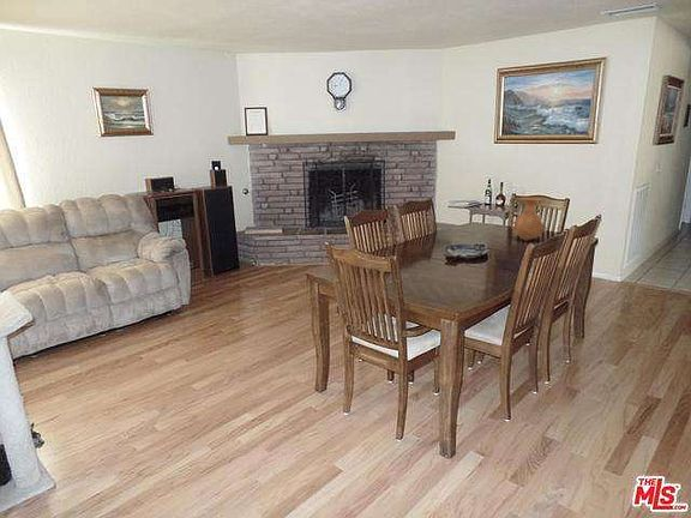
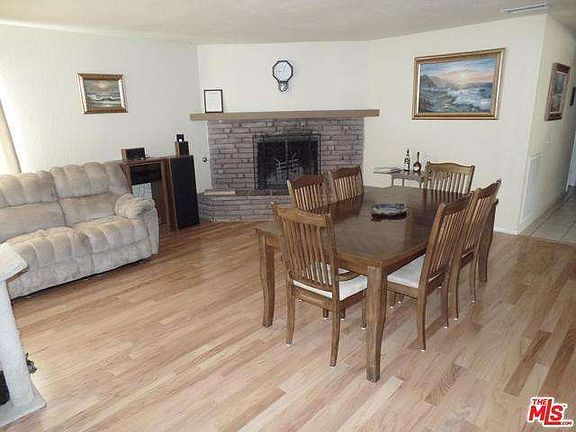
- vase (528, 219)
